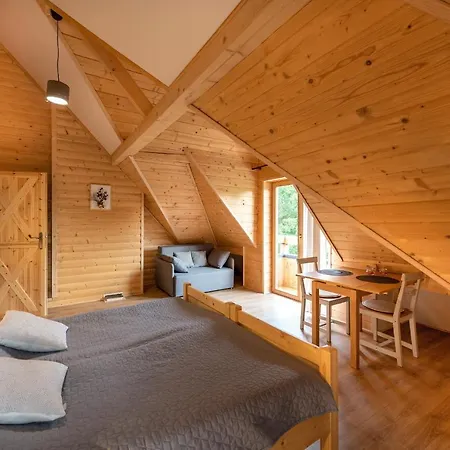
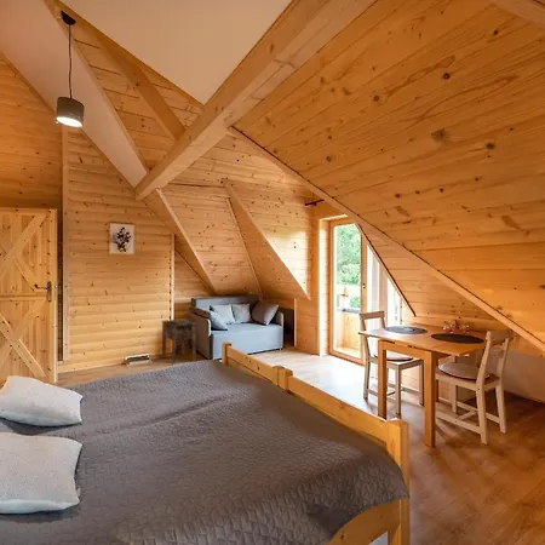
+ side table (178, 339)
